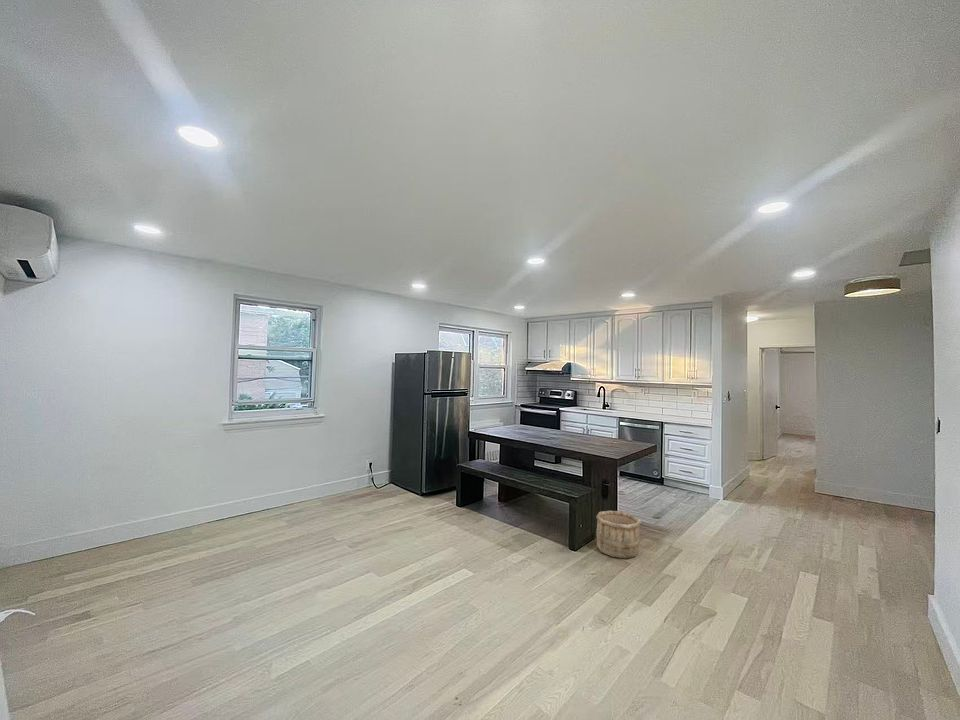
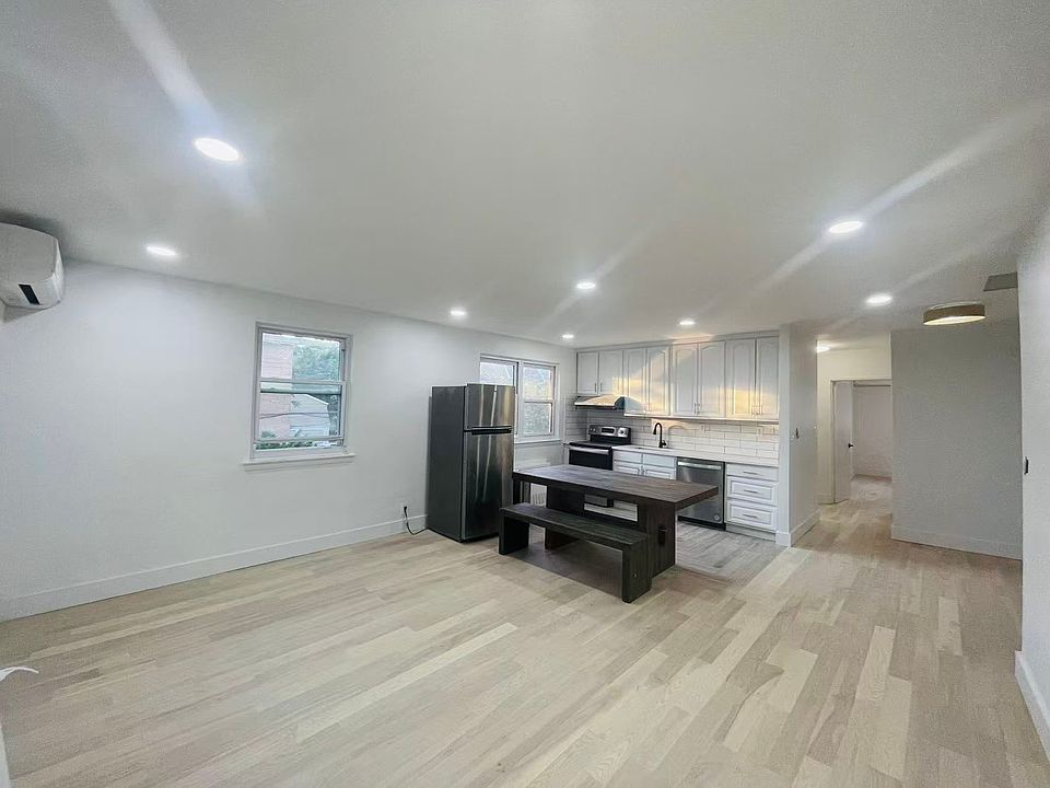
- wooden bucket (617, 533)
